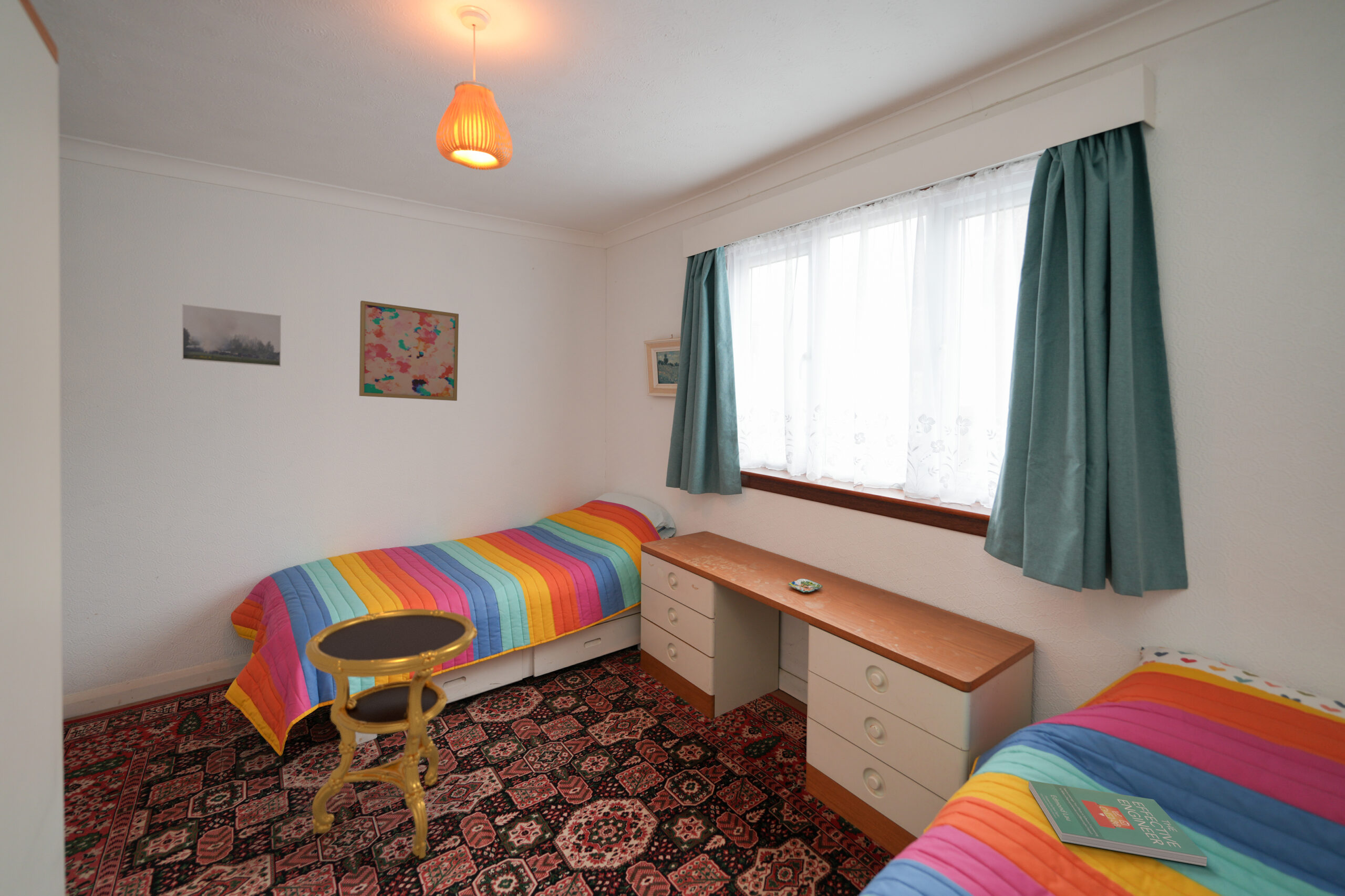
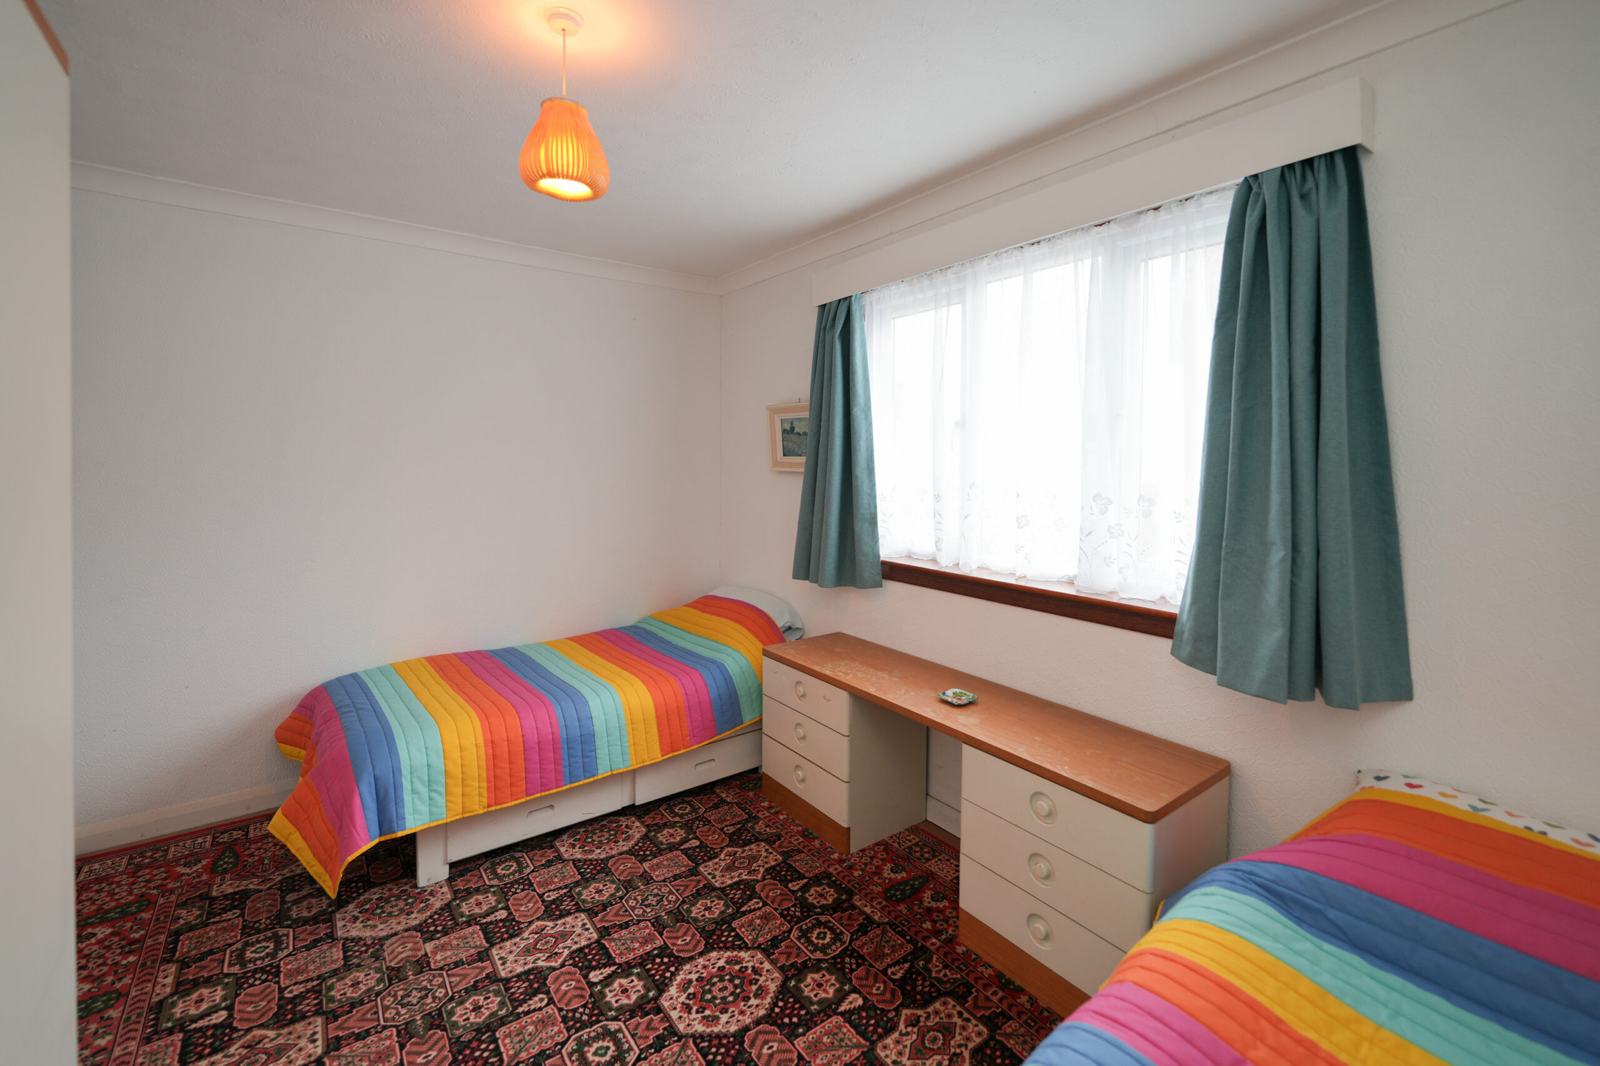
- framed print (233, 337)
- book (1109, 819)
- side table (394, 726)
- wall art (410, 353)
